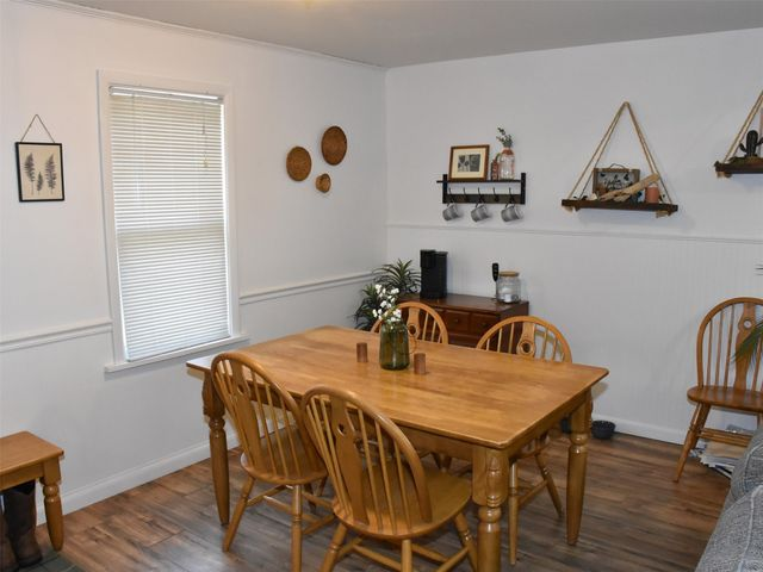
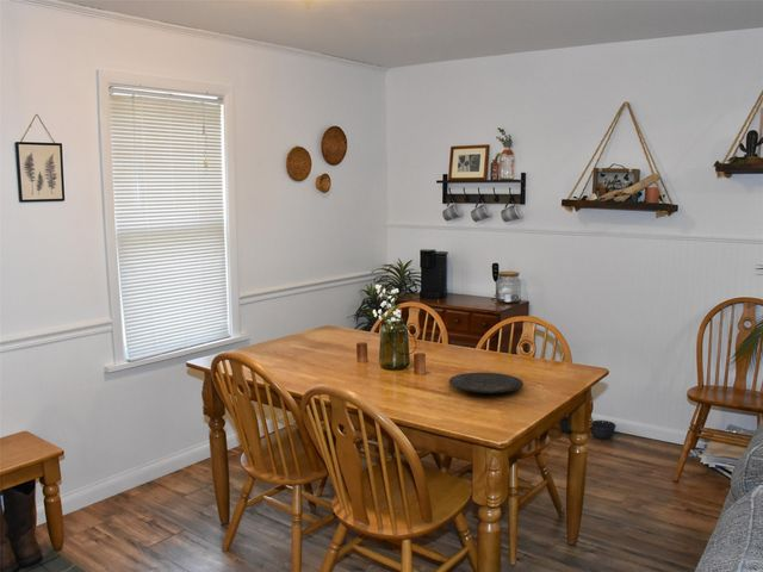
+ plate (485, 384)
